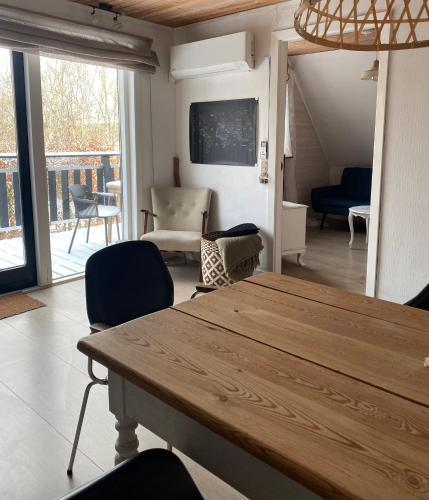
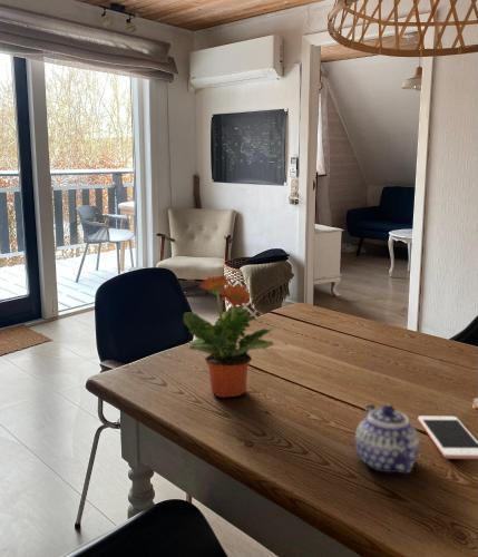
+ teapot (388, 433)
+ potted plant (226, 335)
+ cell phone (450, 436)
